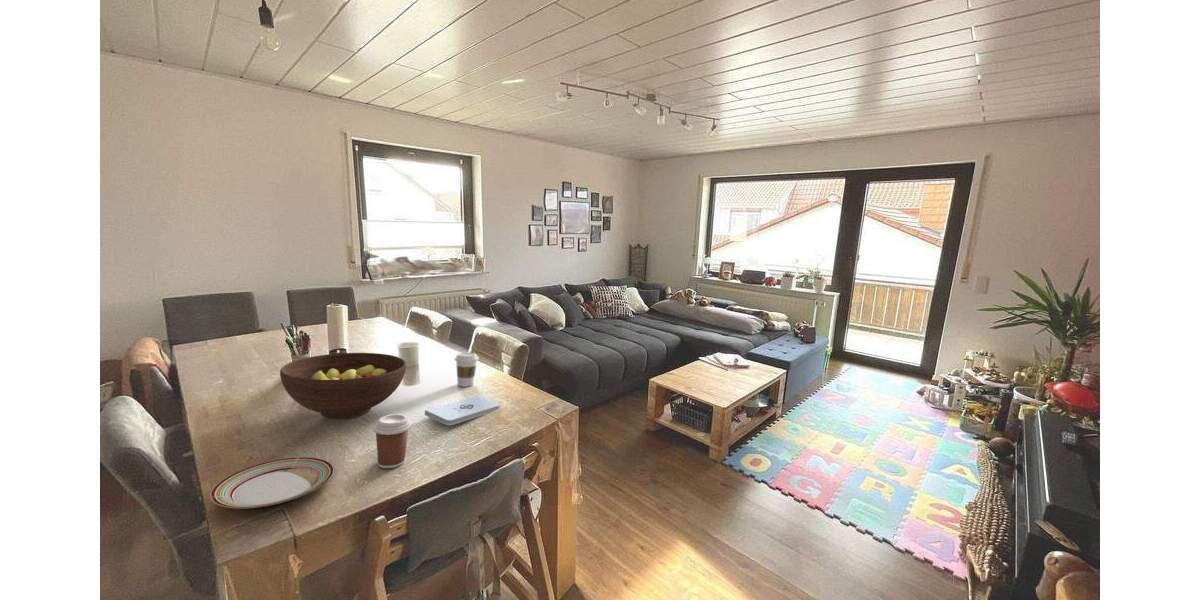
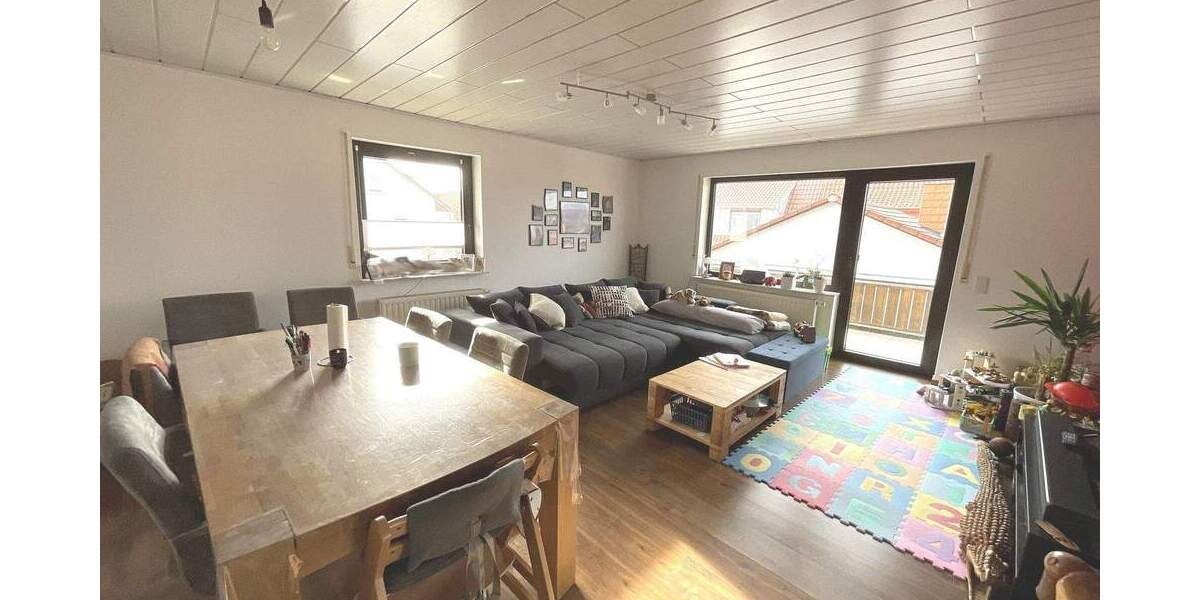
- coffee cup (466, 369)
- notepad (464, 409)
- plate (276, 483)
- fruit bowl (347, 388)
- coffee cup (392, 440)
